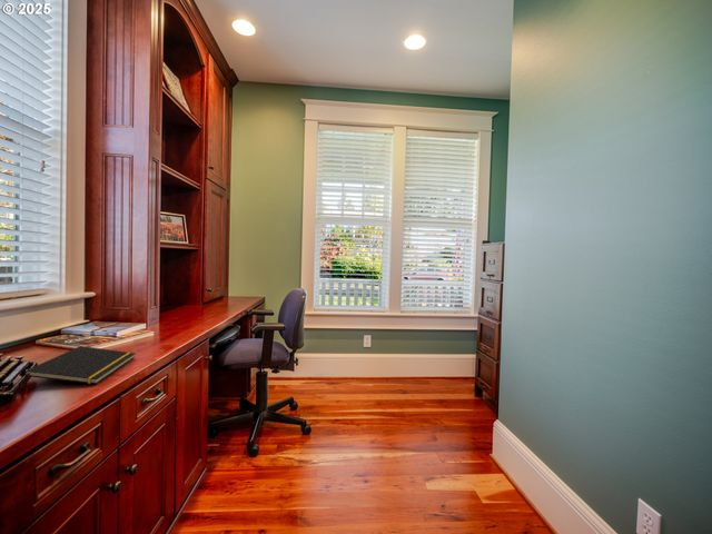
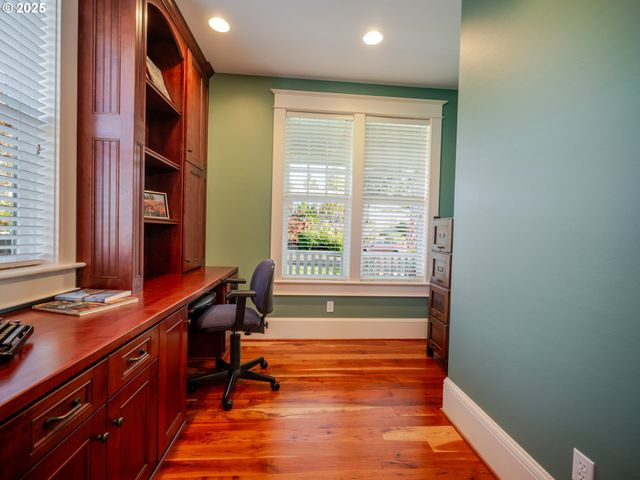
- notepad (87, 363)
